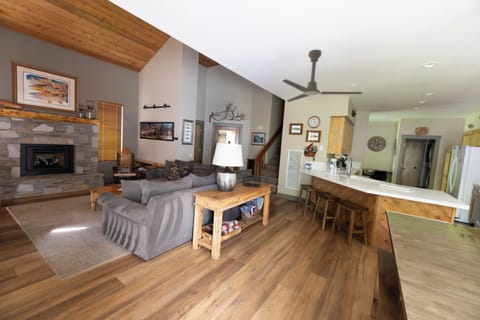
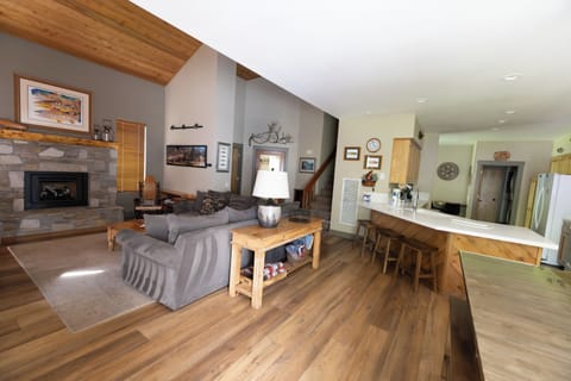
- ceiling fan (314, 72)
